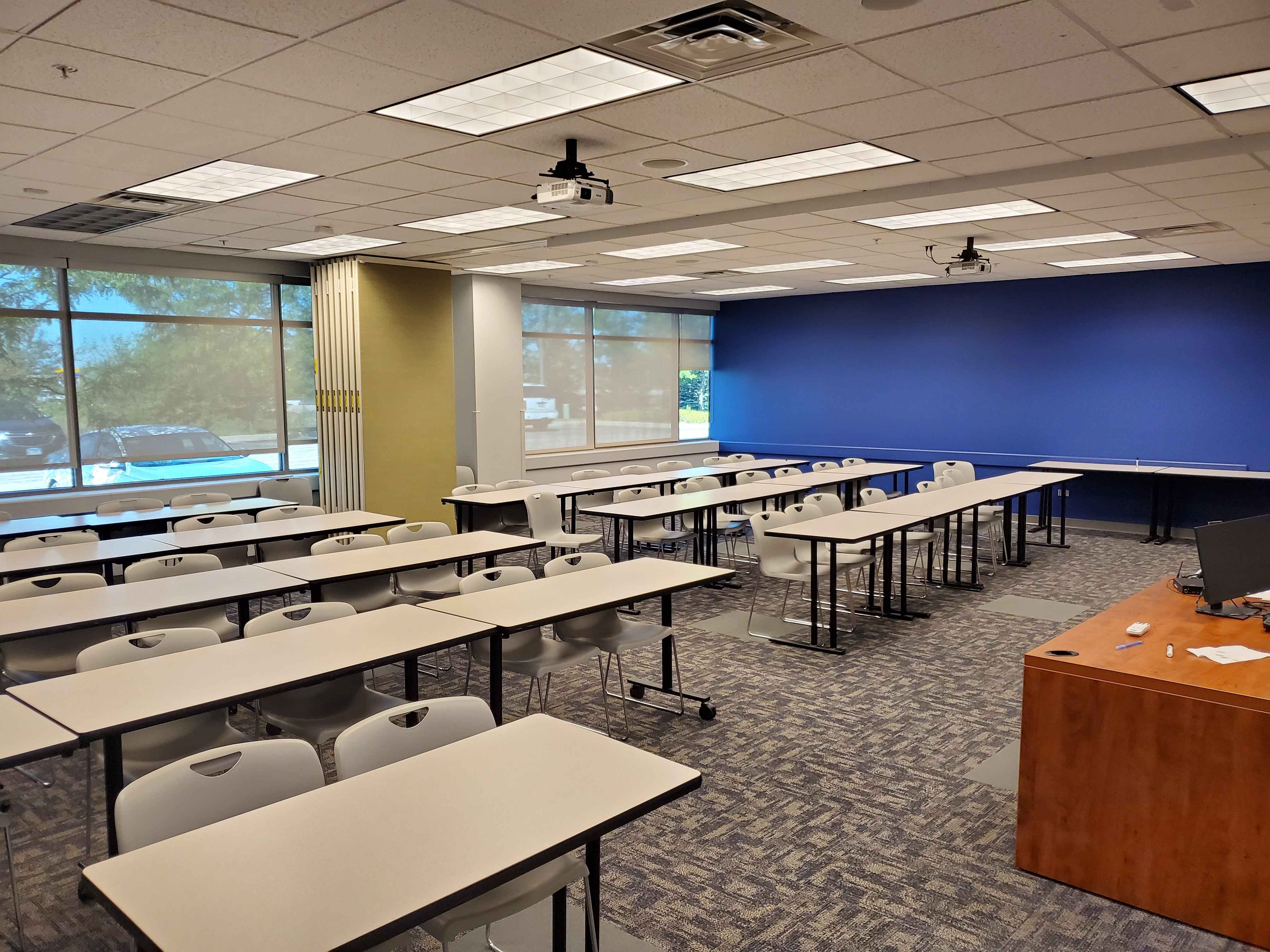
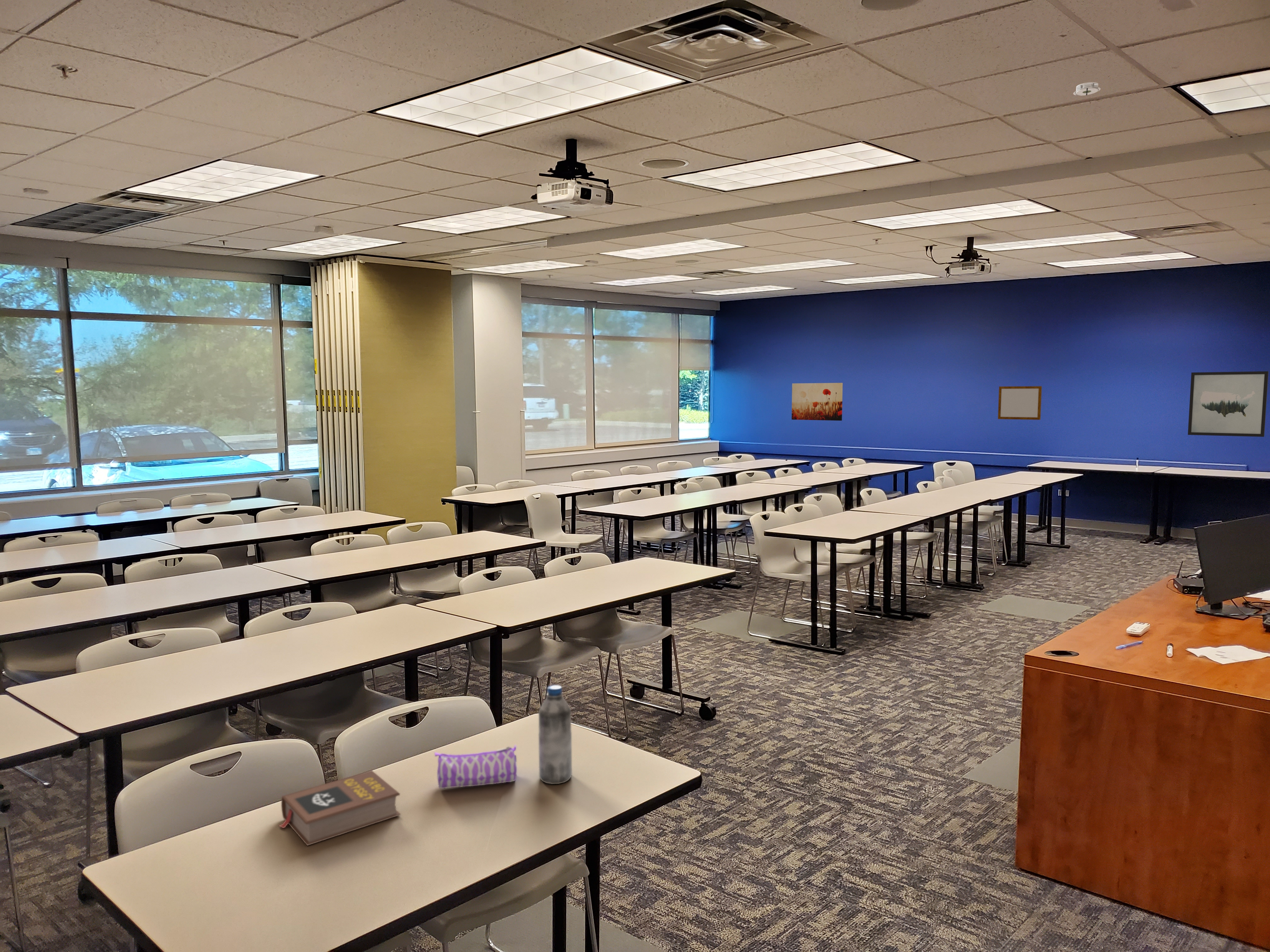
+ water bottle (555, 732)
+ smoke detector (1086, 89)
+ wall art (816, 401)
+ pencil case (478, 767)
+ book (336, 806)
+ writing board (1019, 403)
+ wall art (1227, 404)
